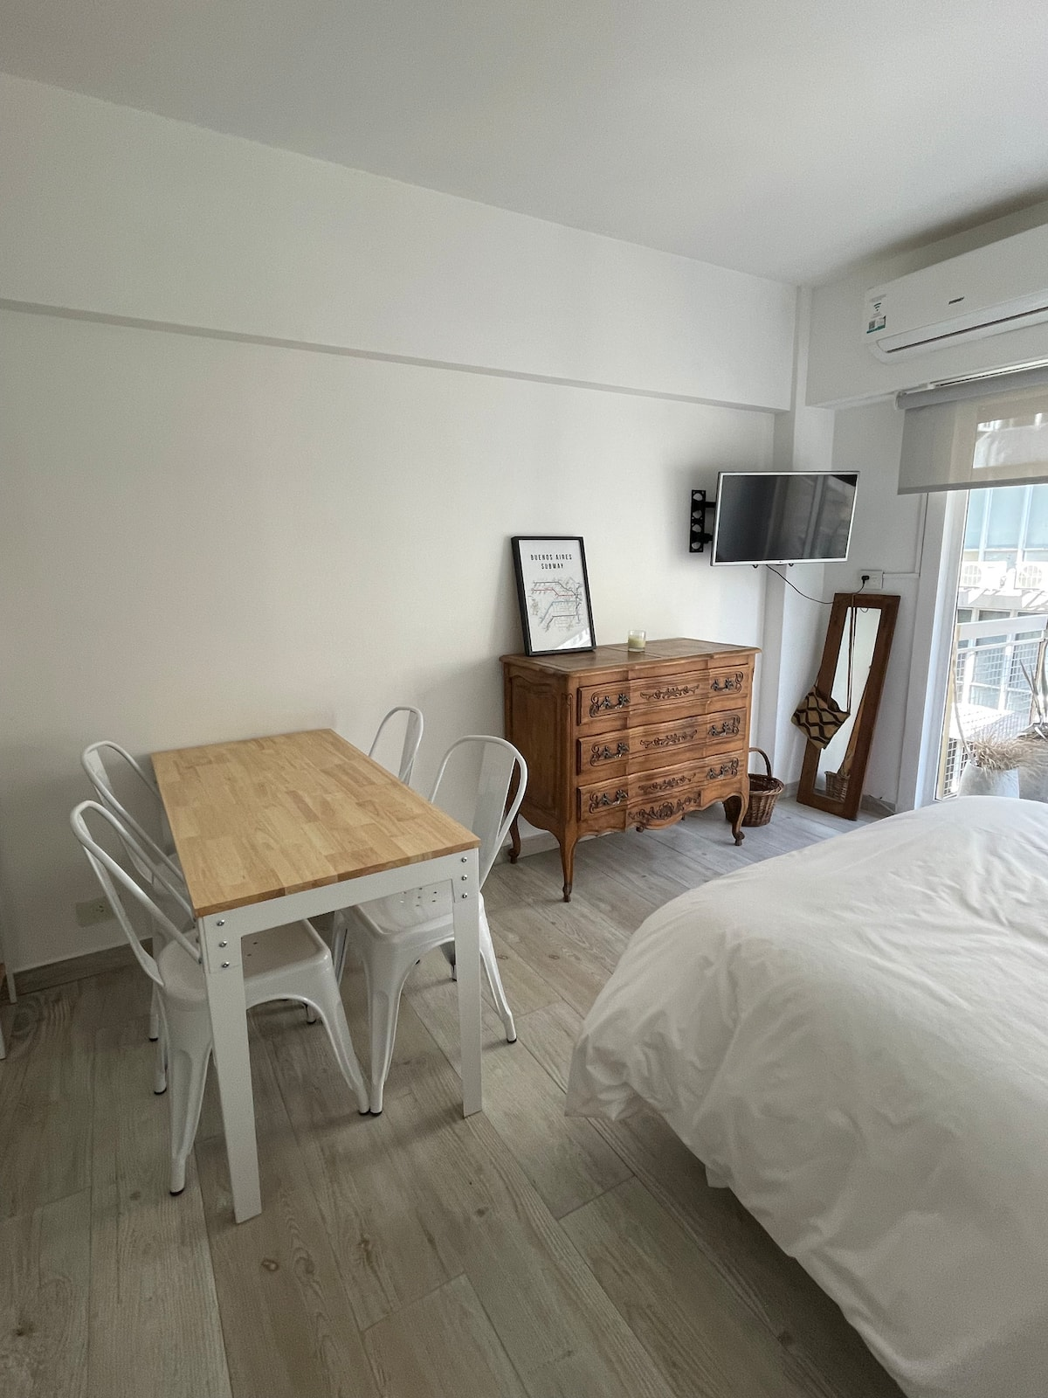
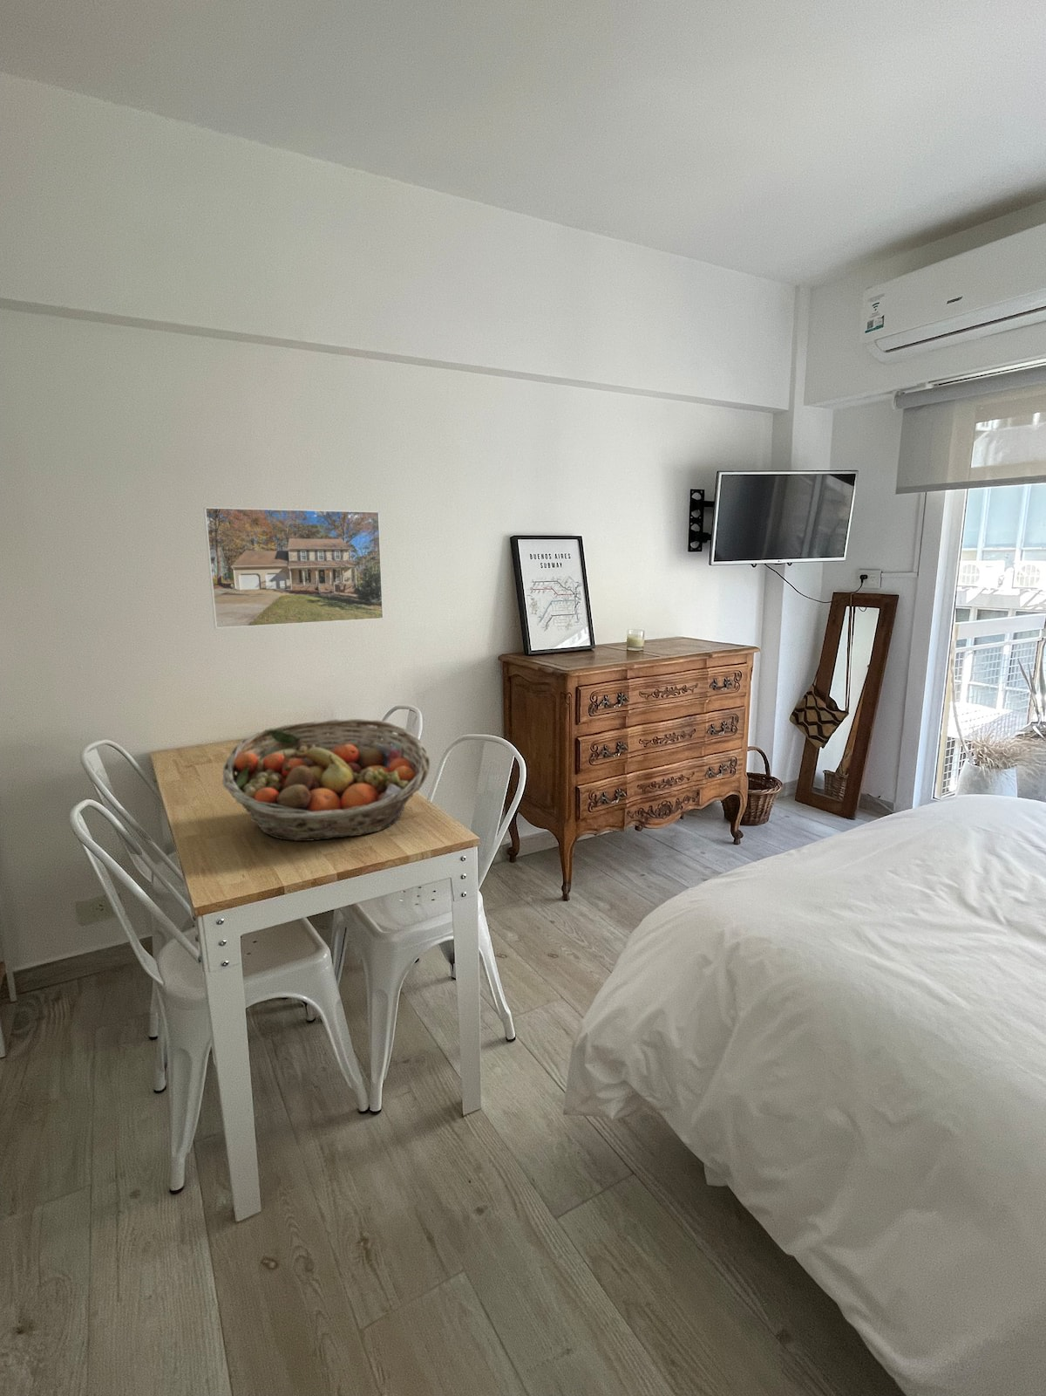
+ fruit basket (330, 776)
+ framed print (300, 567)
